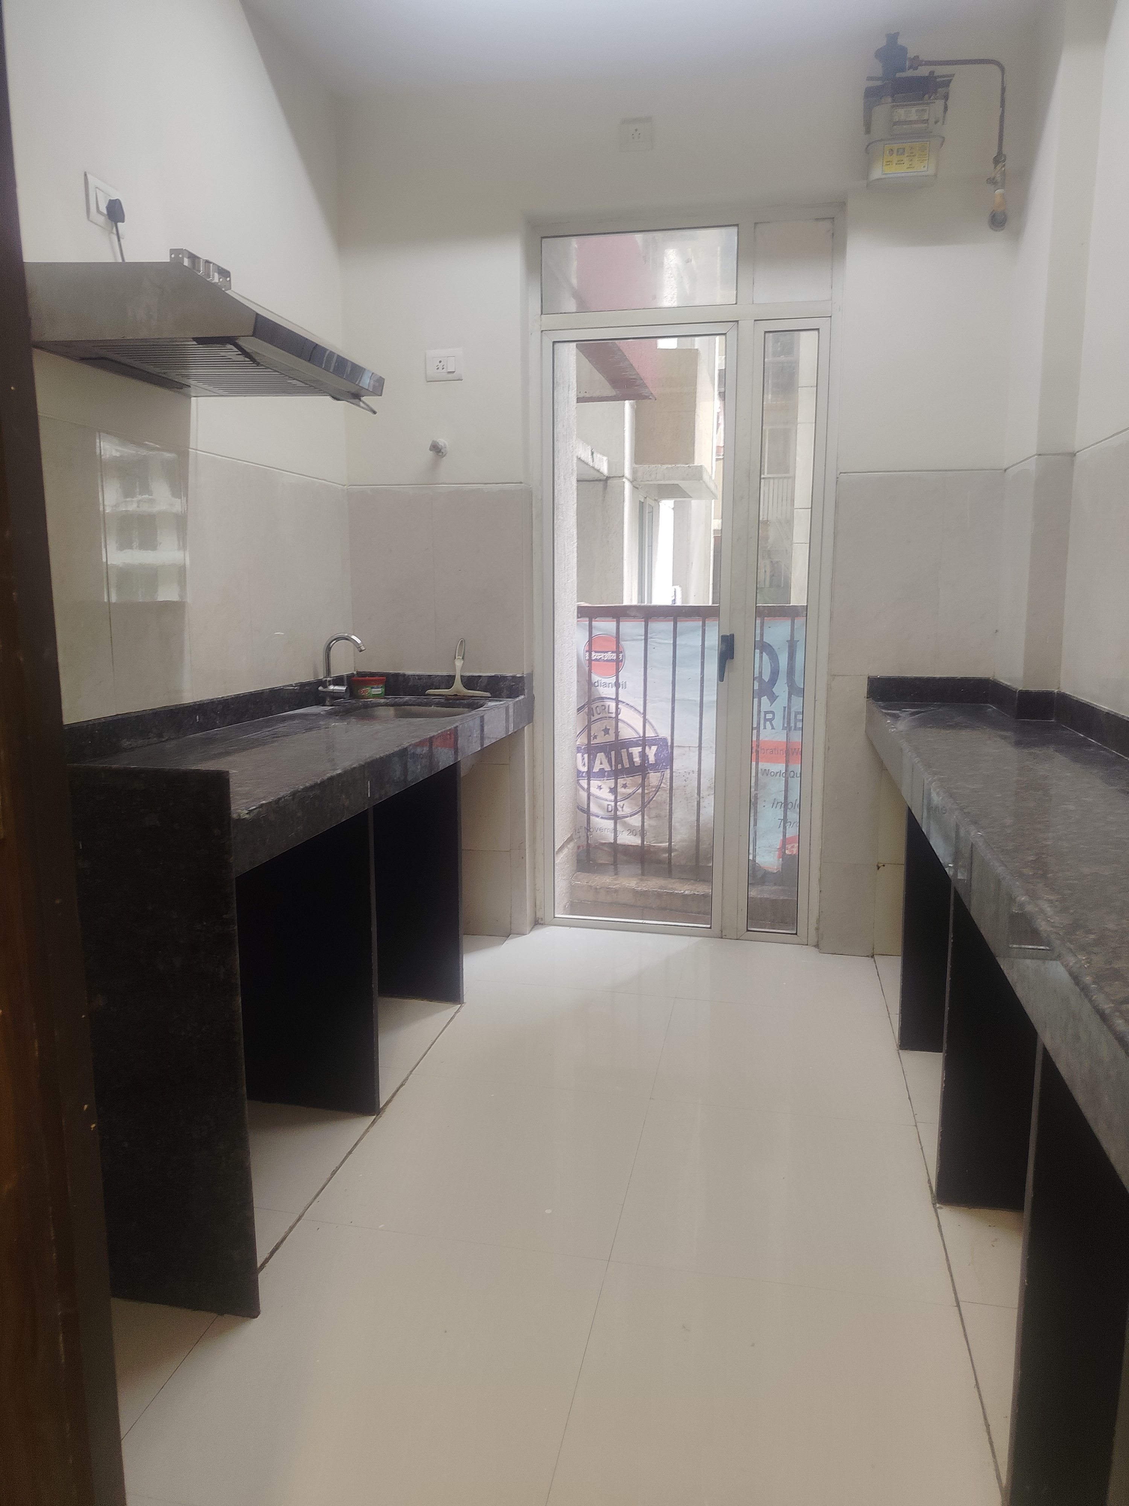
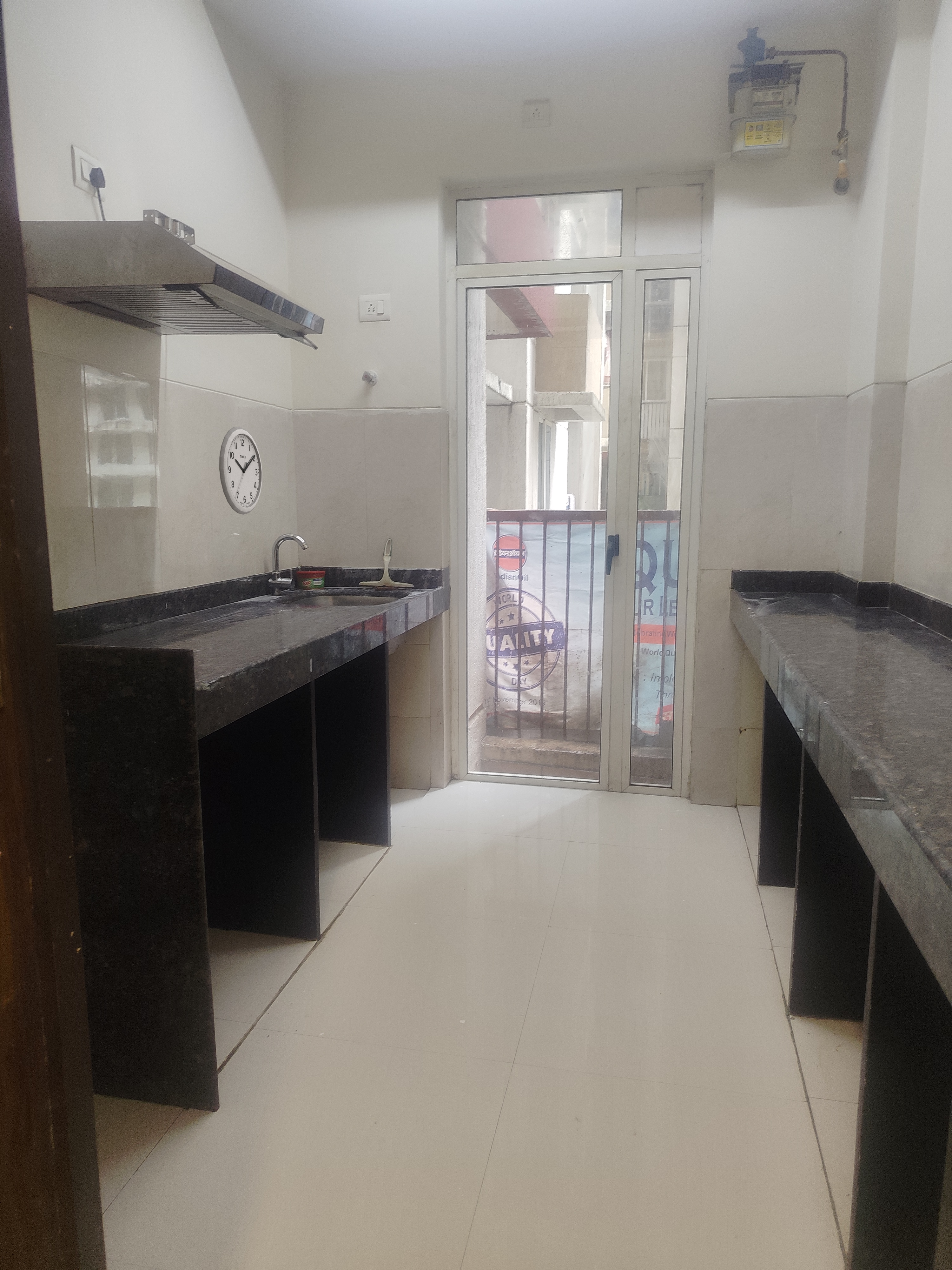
+ wall clock (243, 471)
